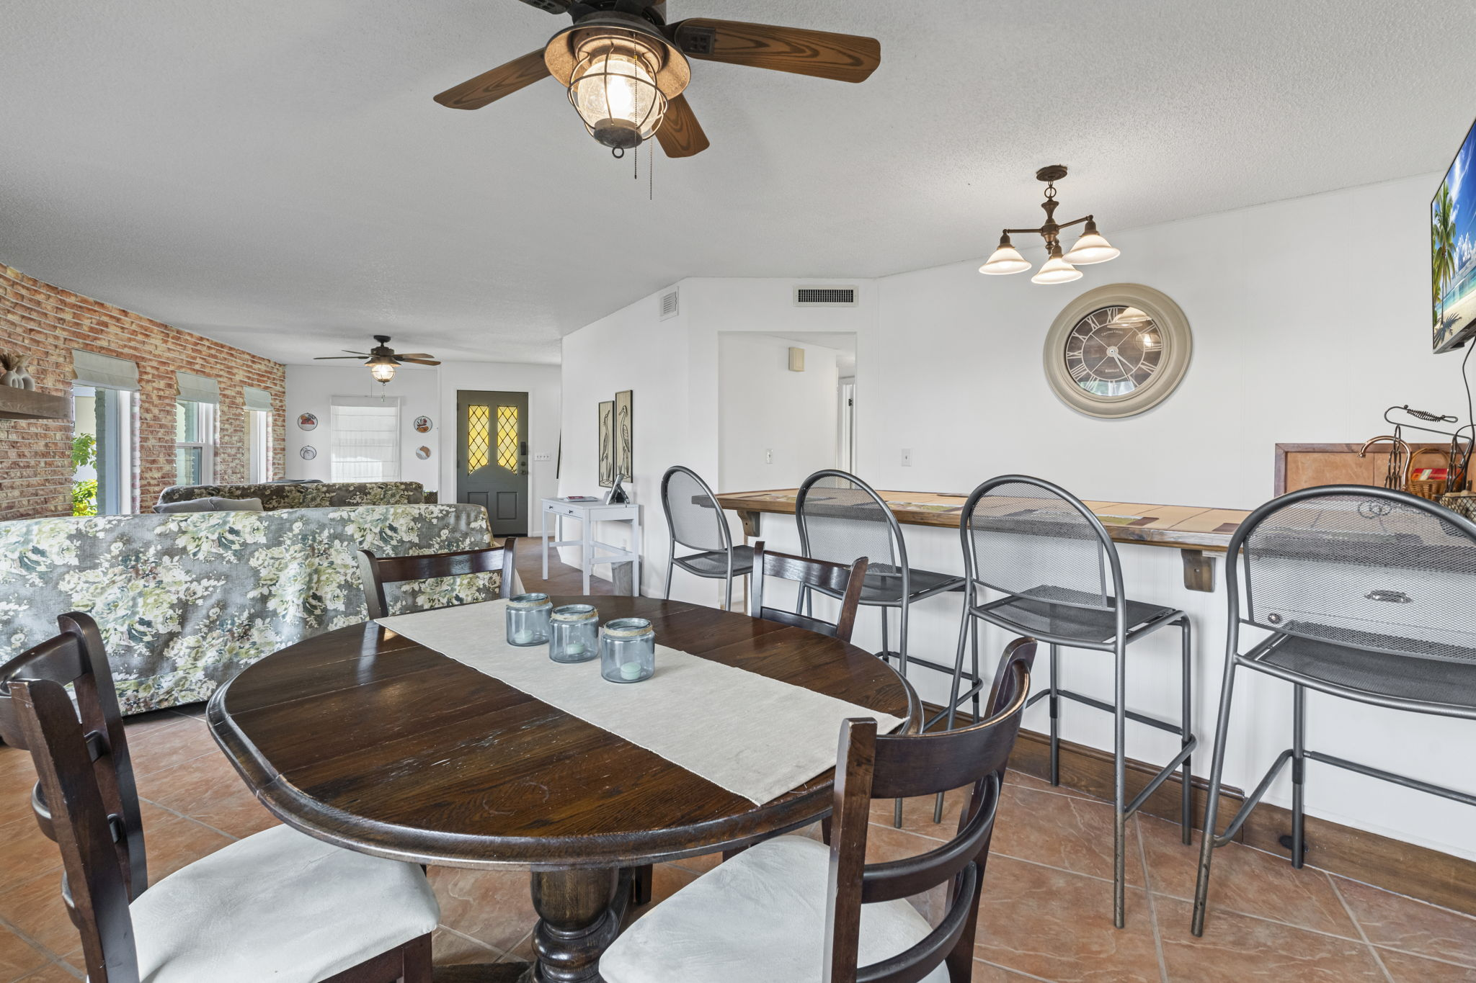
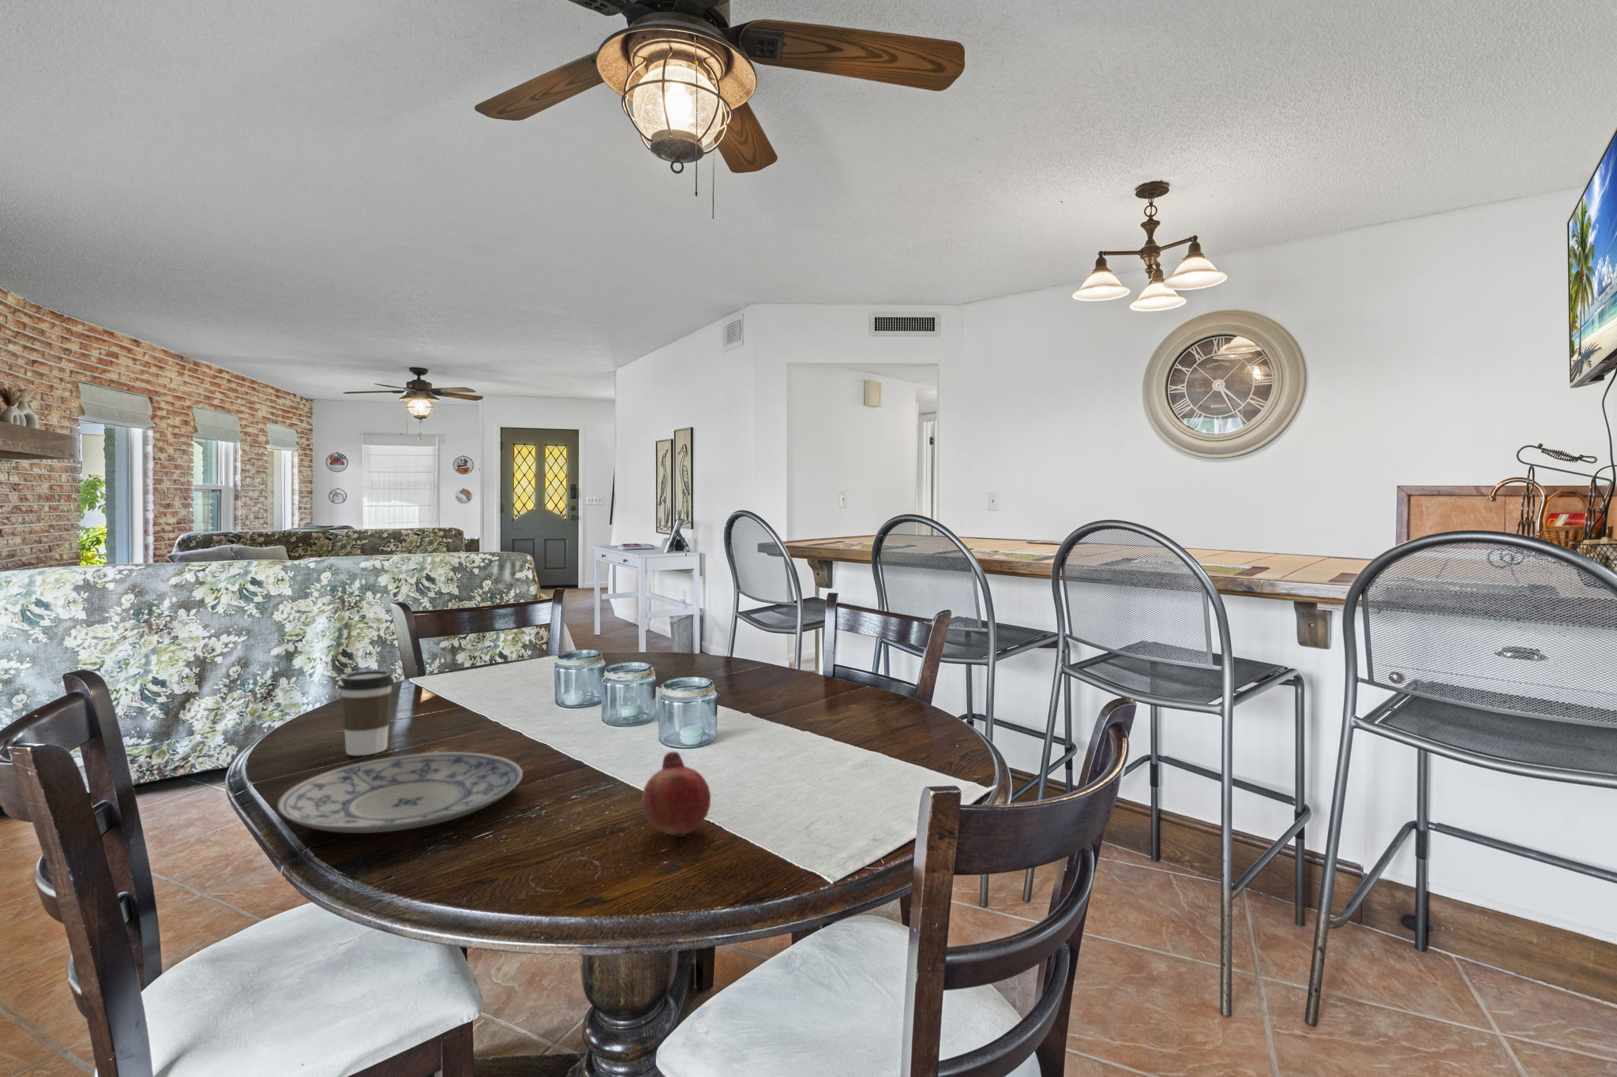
+ coffee cup (367, 712)
+ plate (408, 796)
+ fruit (676, 793)
